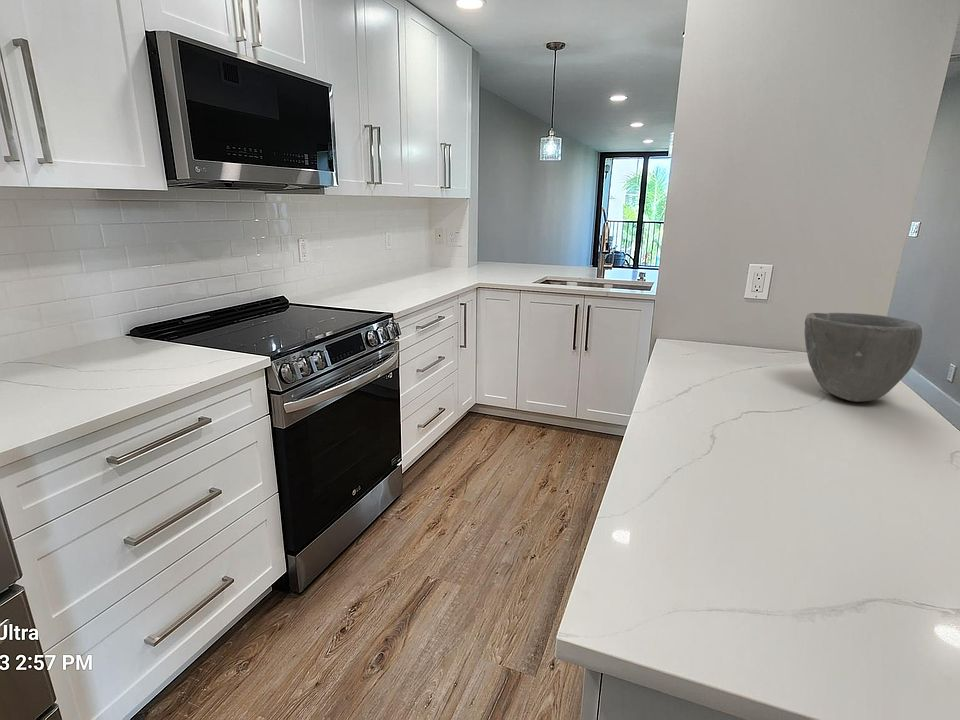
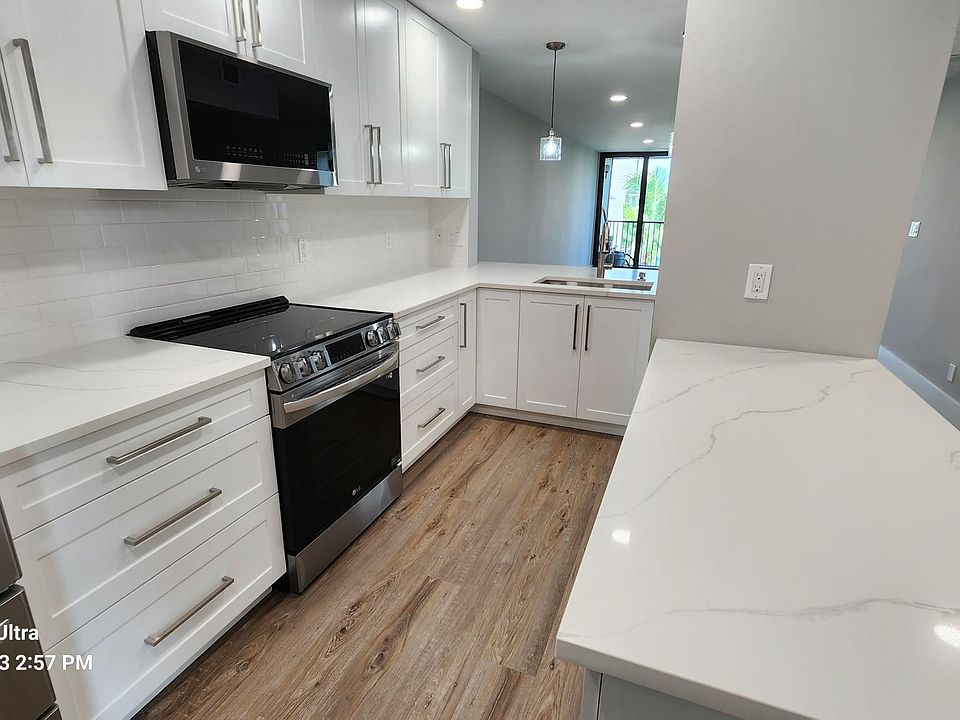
- bowl (855, 357)
